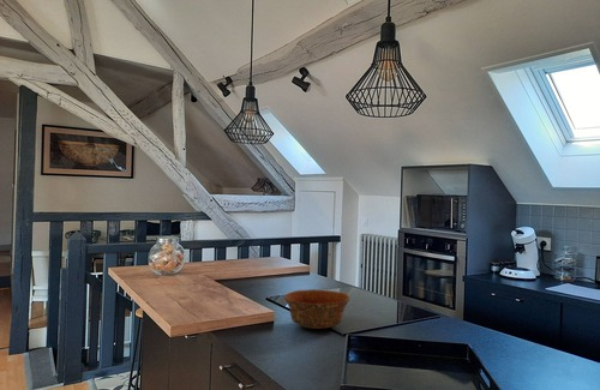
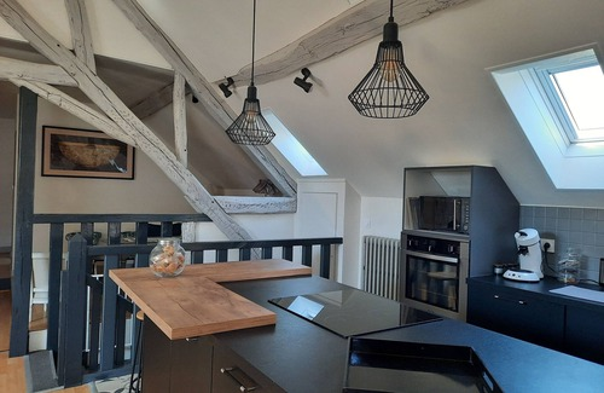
- bowl (316, 310)
